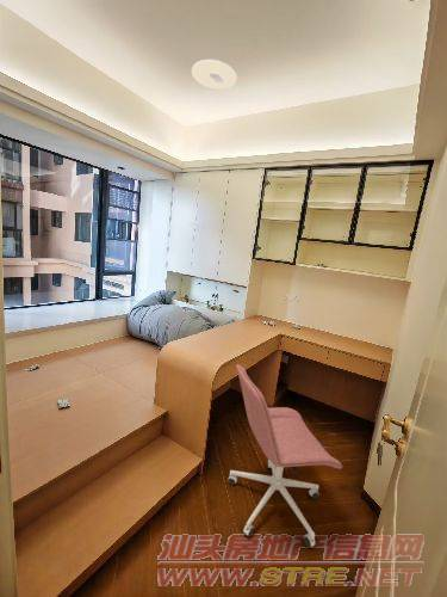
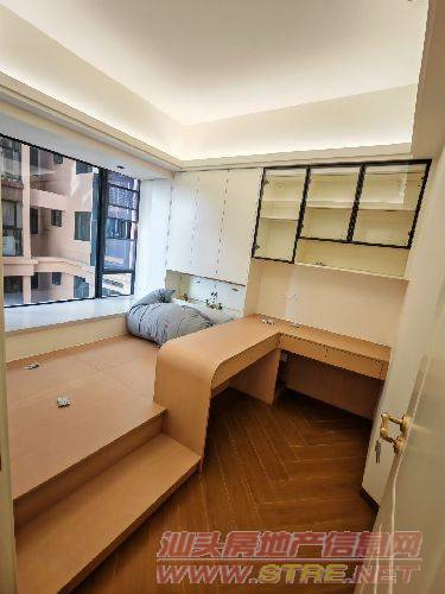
- office chair (283, 441)
- ceiling light (215, 73)
